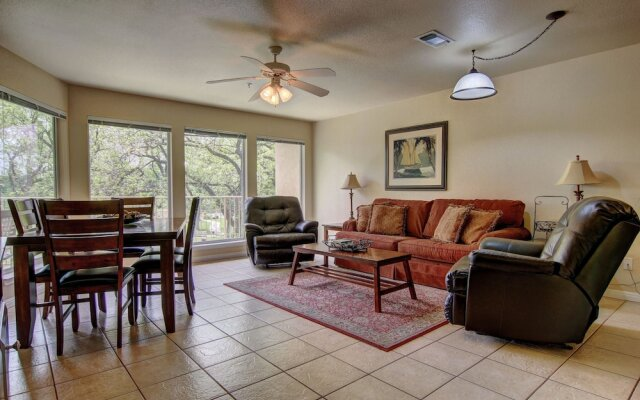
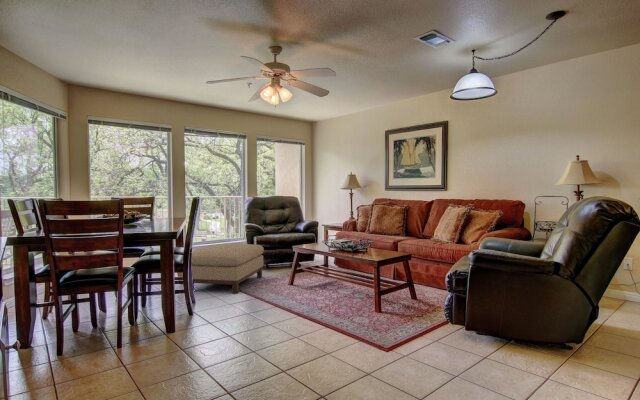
+ ottoman (227, 264)
